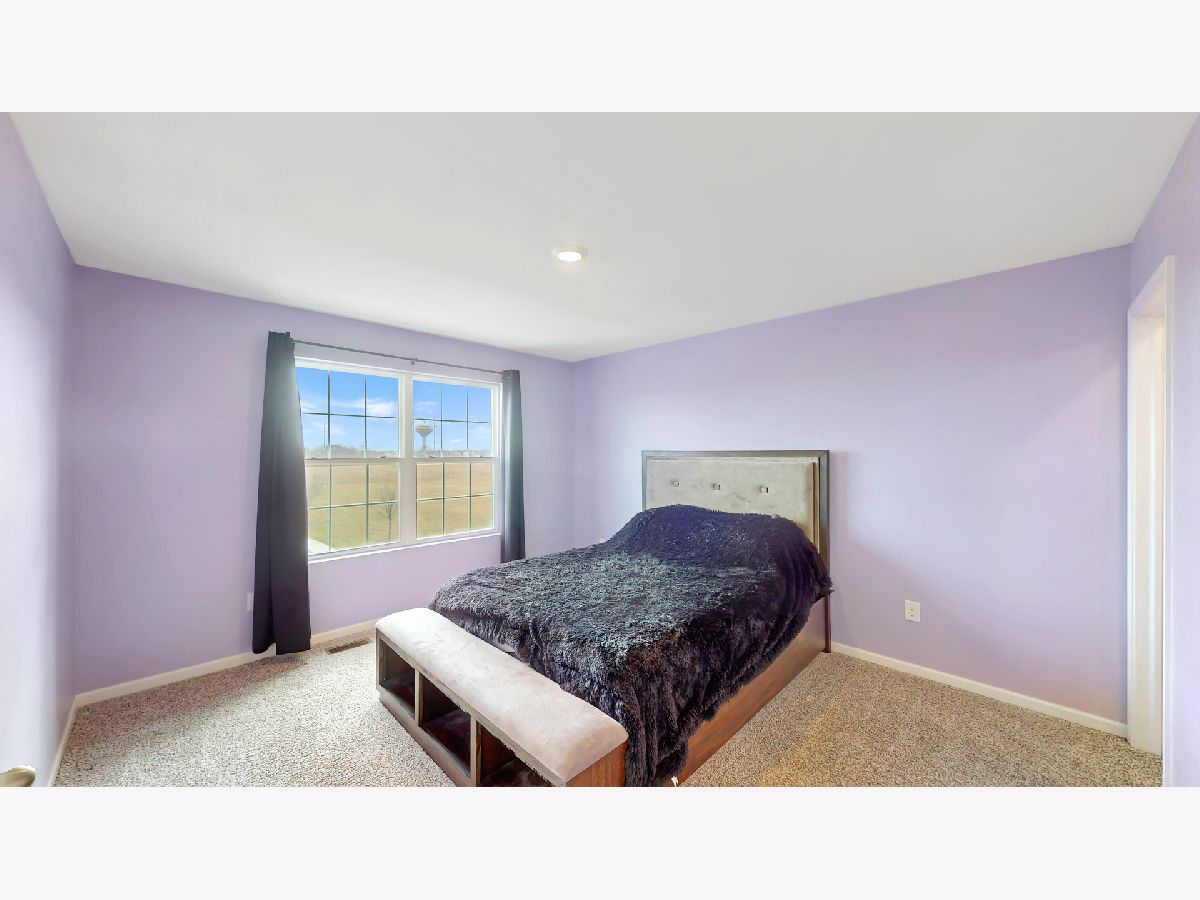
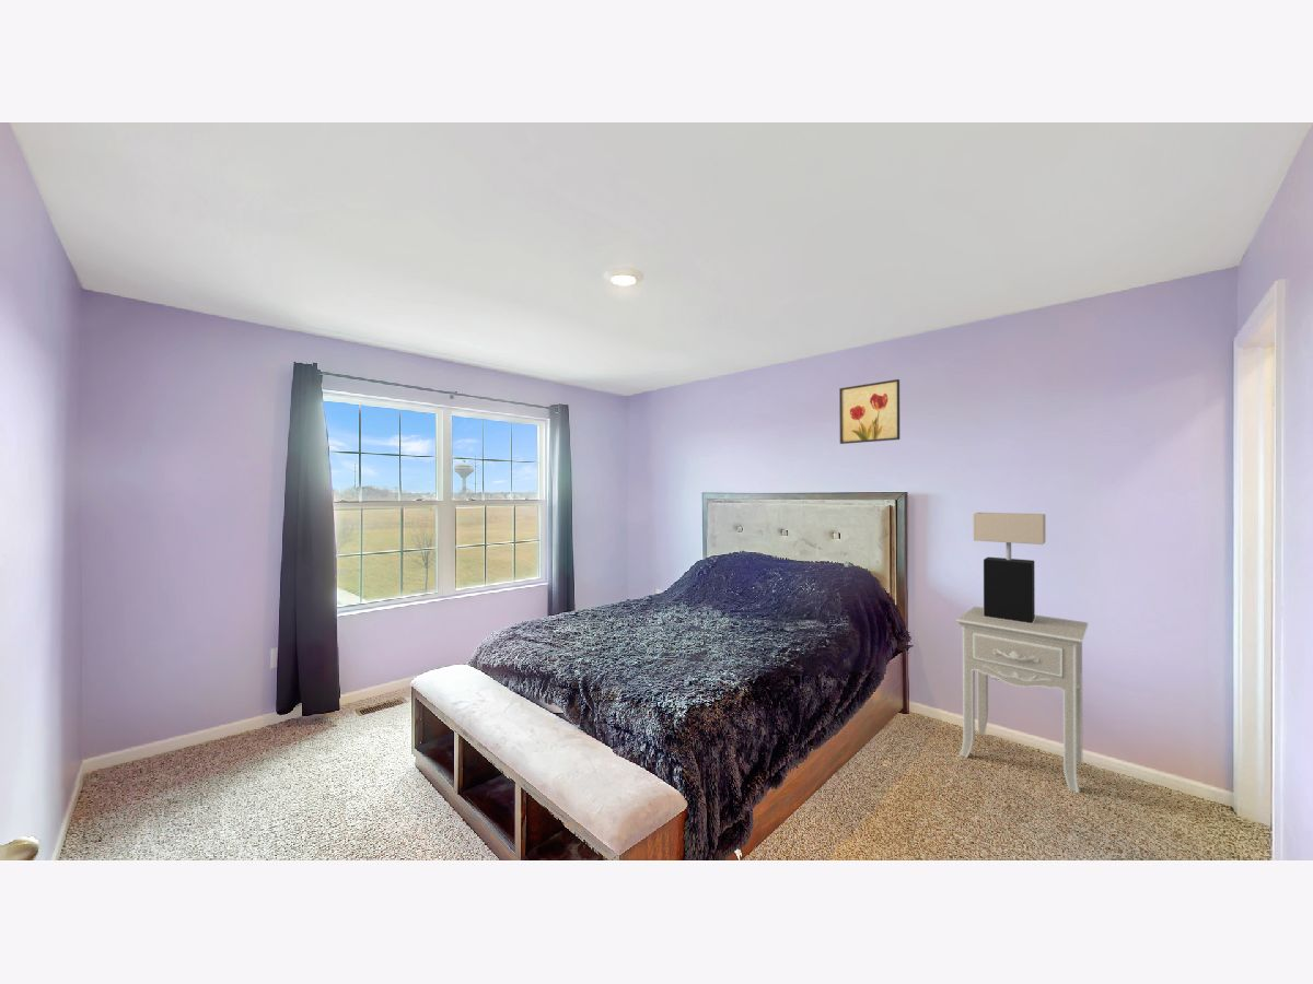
+ wall art (869, 412)
+ table lamp (1008, 564)
+ nightstand (1021, 687)
